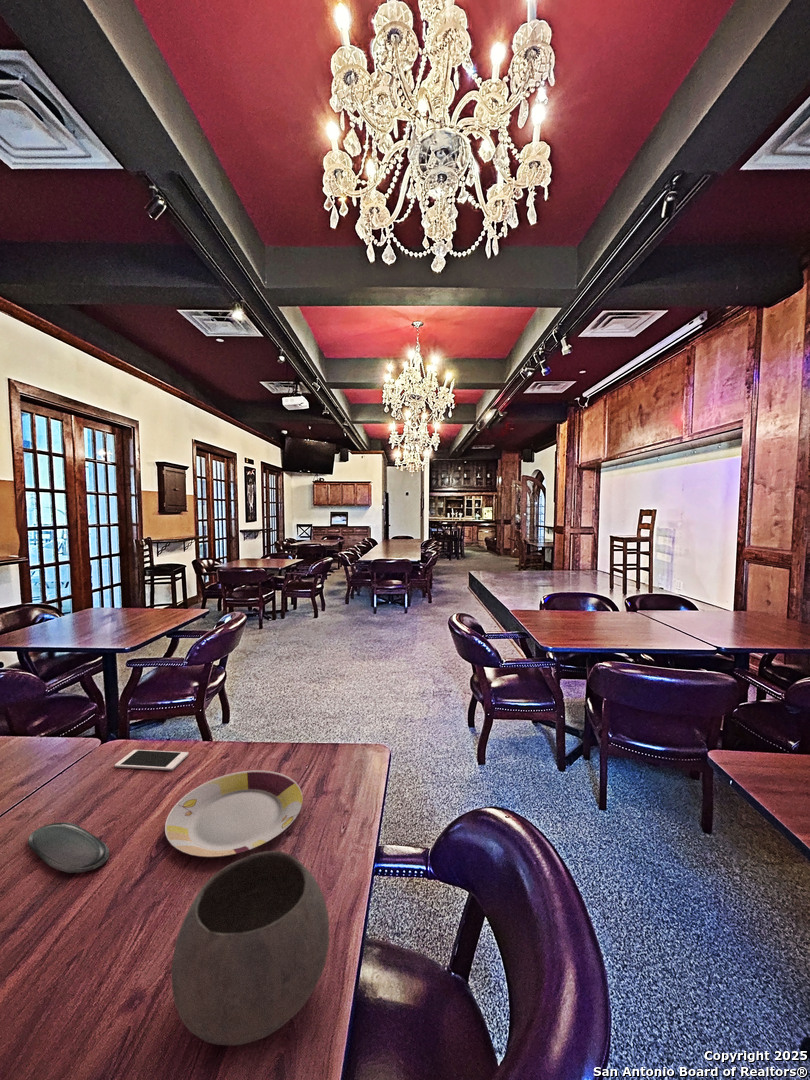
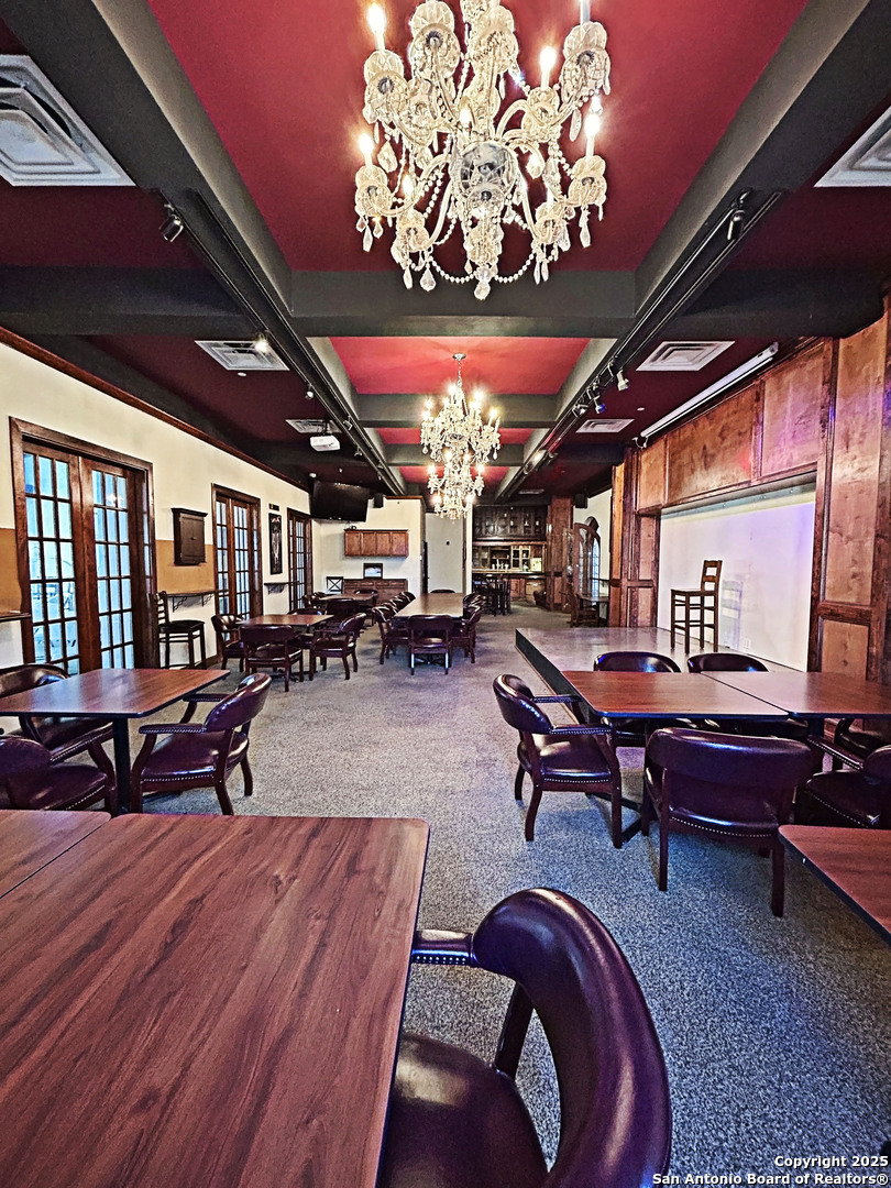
- oval tray (68, 845)
- bowl (254, 940)
- cell phone (152, 759)
- plate (237, 812)
